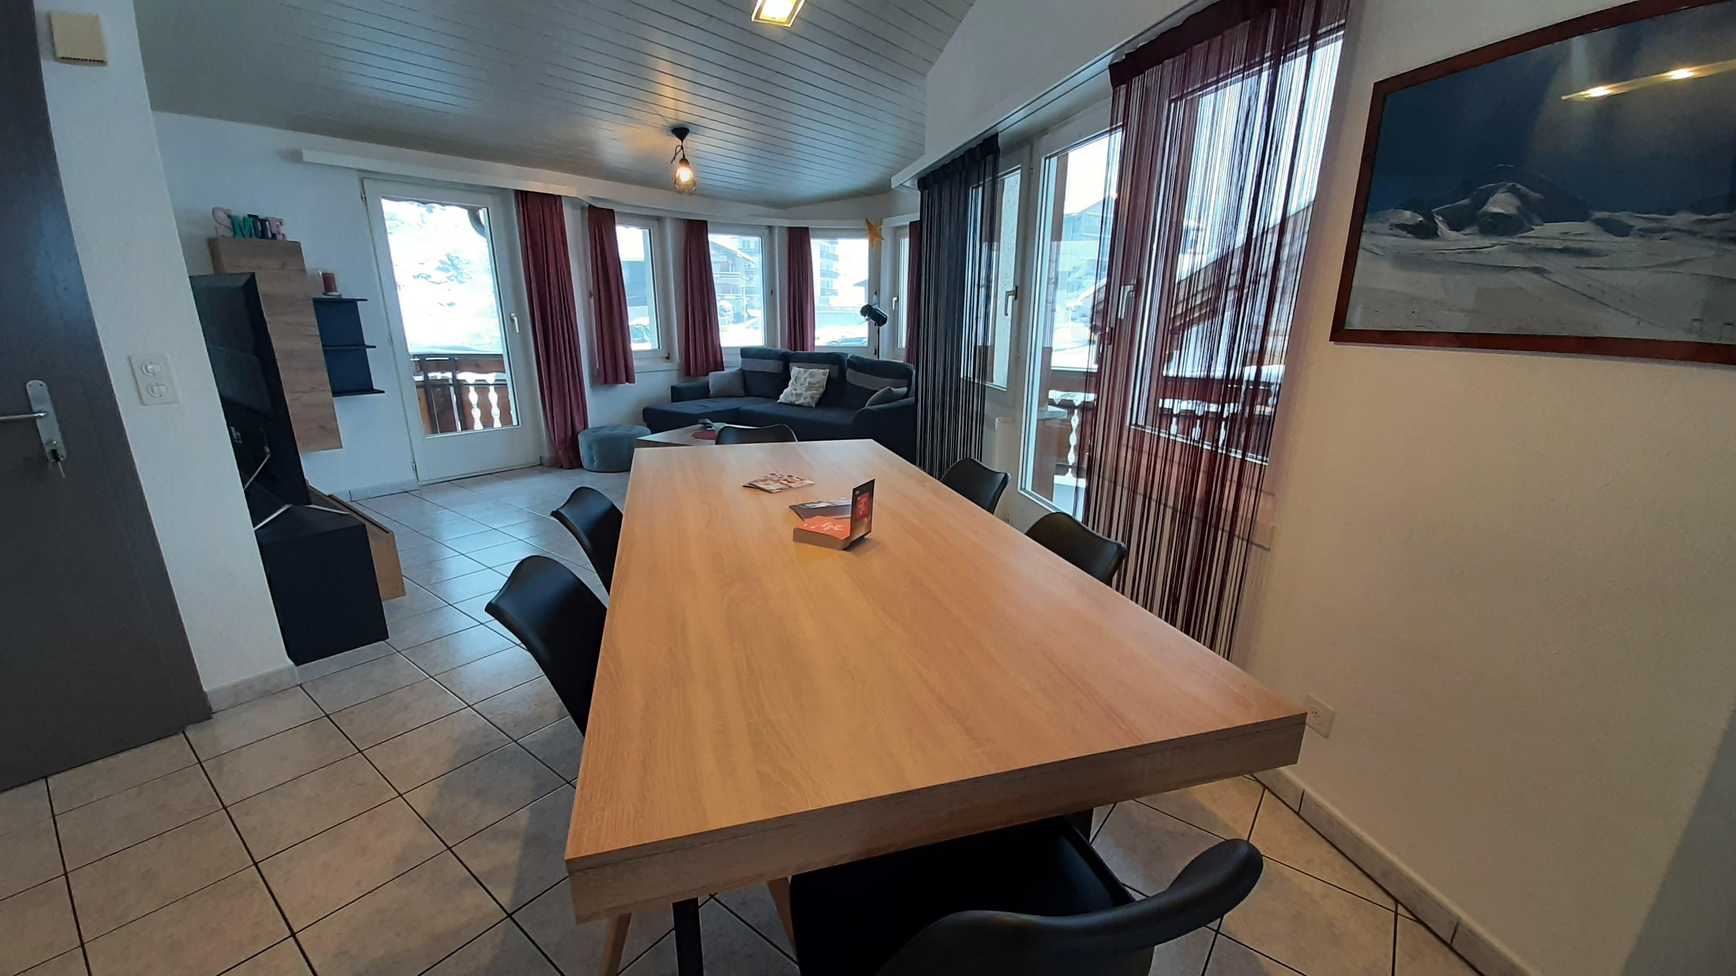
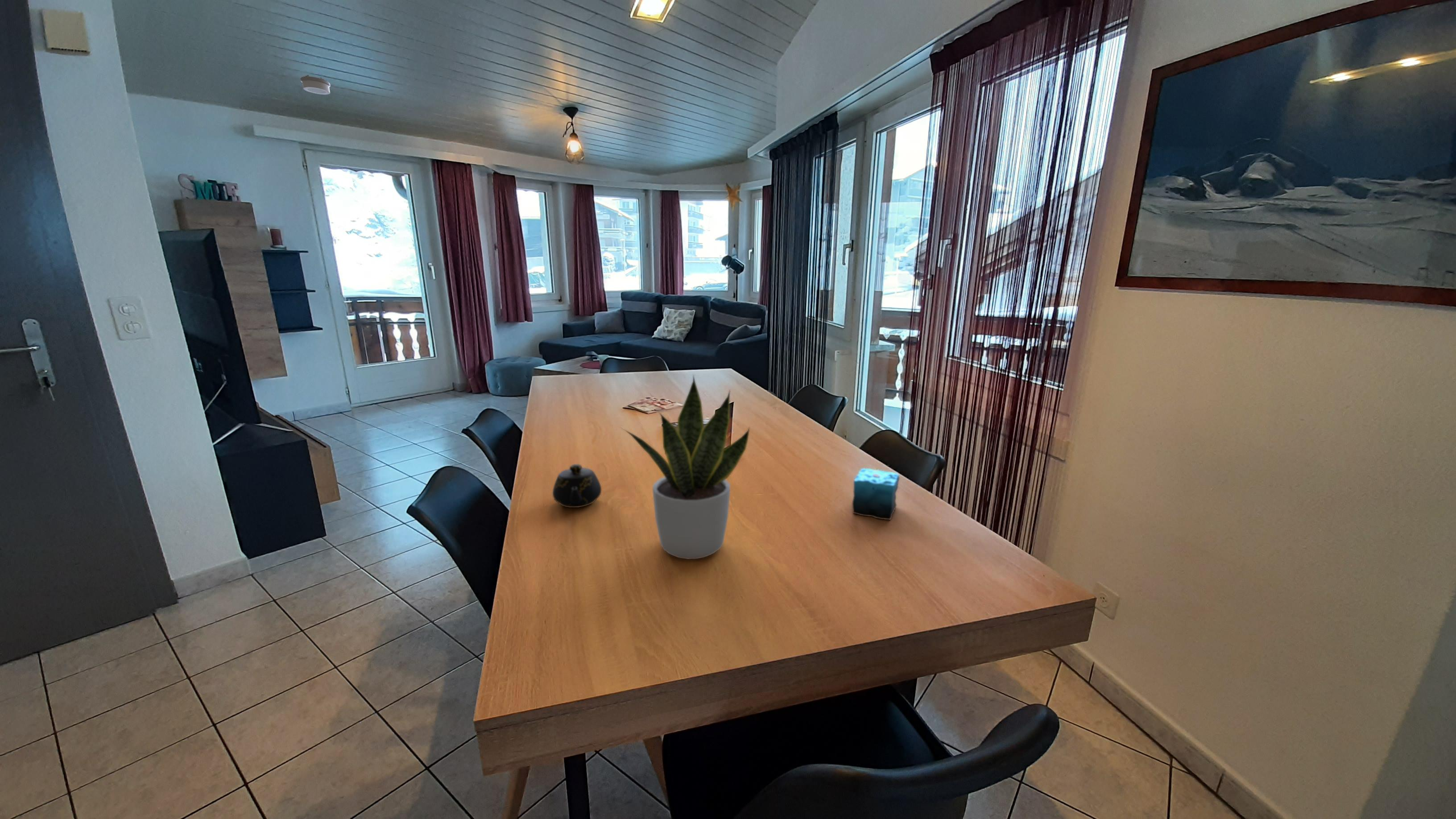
+ potted plant (688, 464)
+ teapot (576, 484)
+ smoke detector (315, 84)
+ candle (876, 486)
